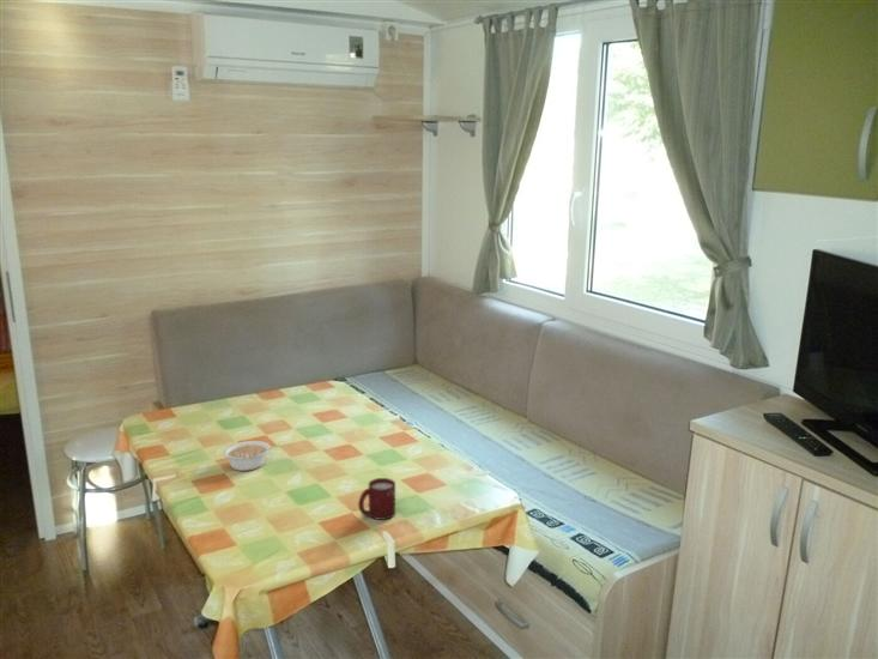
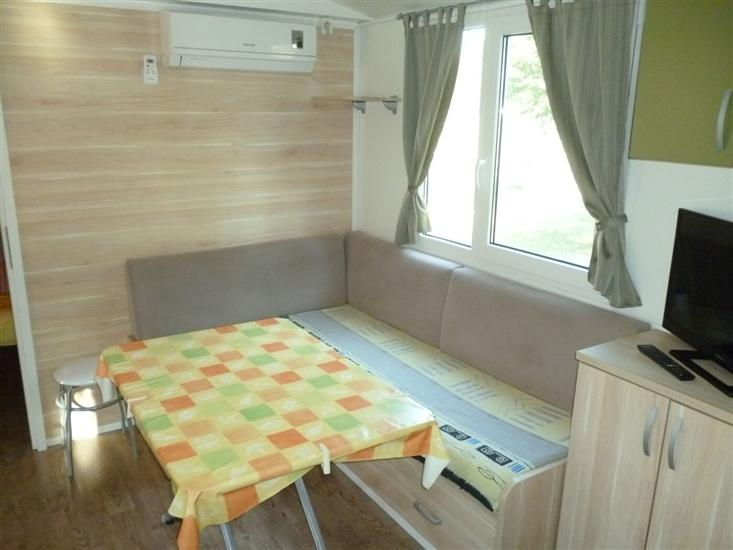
- cup (376, 500)
- legume (249, 454)
